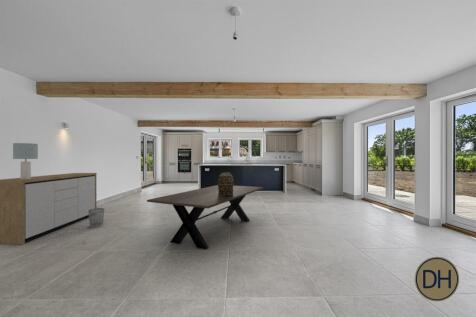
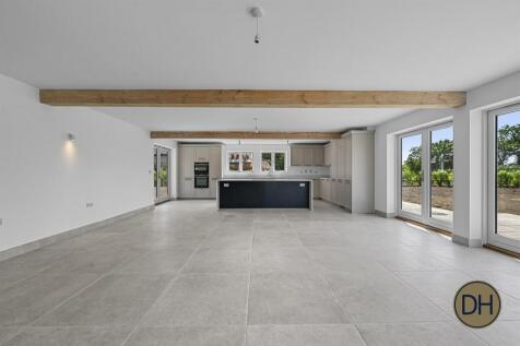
- sideboard (53, 201)
- dining table (215, 211)
- wastebasket (96, 217)
- lamp (25, 161)
- decorative urn (225, 183)
